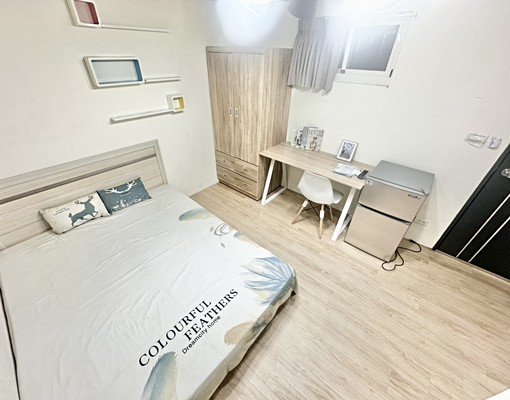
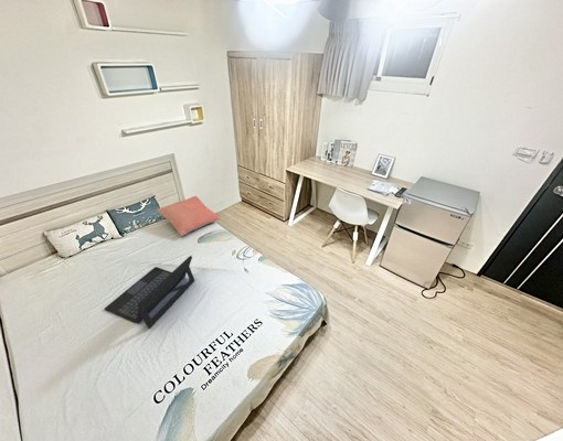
+ pillow (189, 214)
+ laptop (149, 281)
